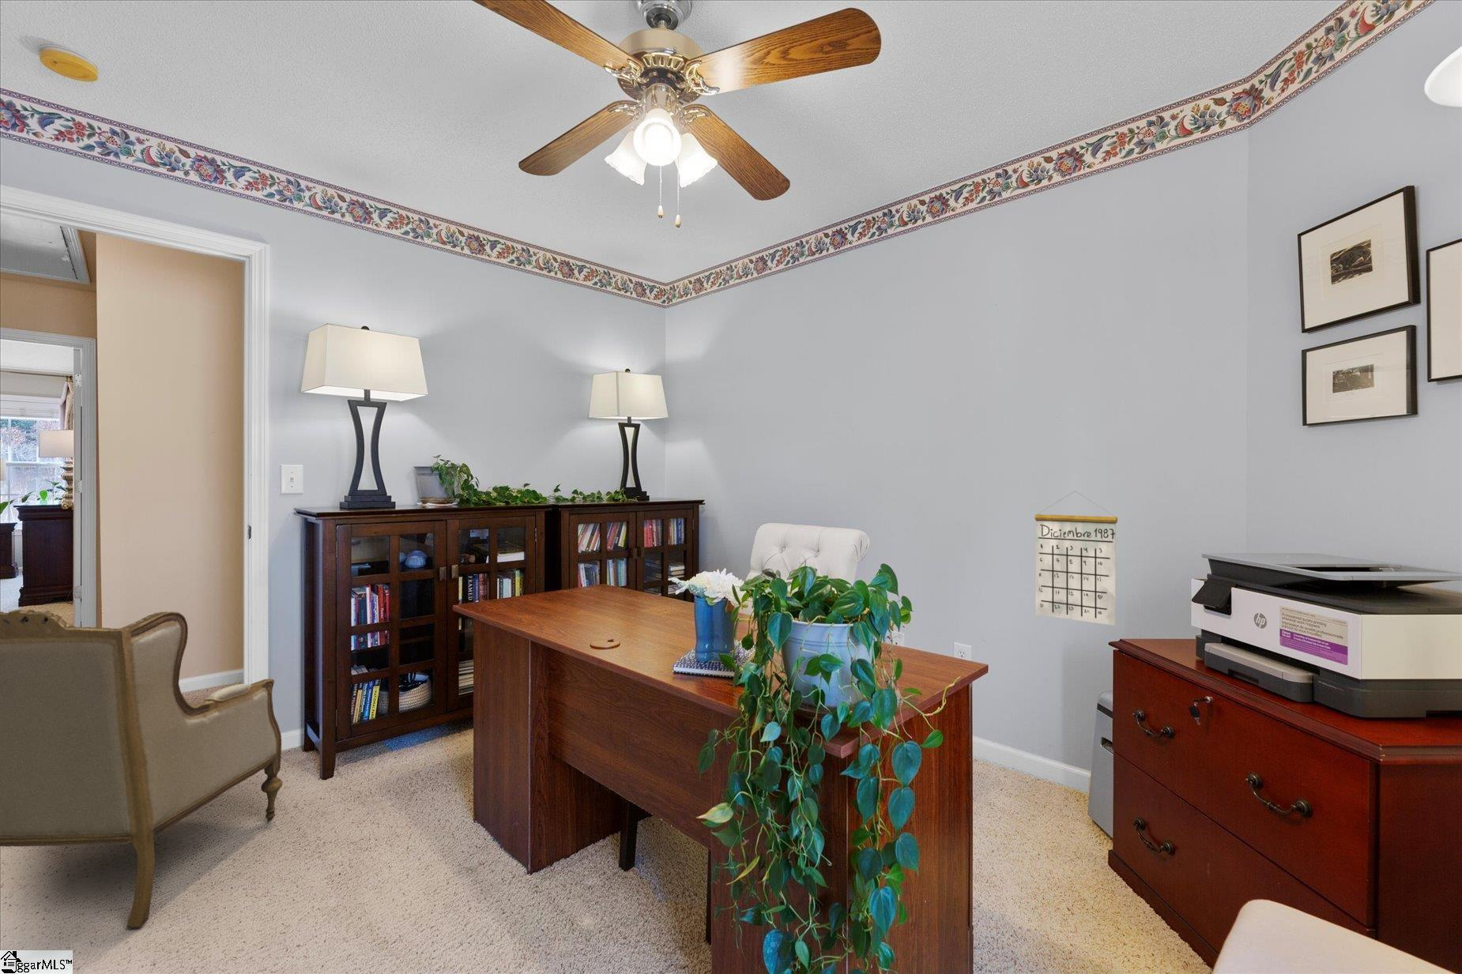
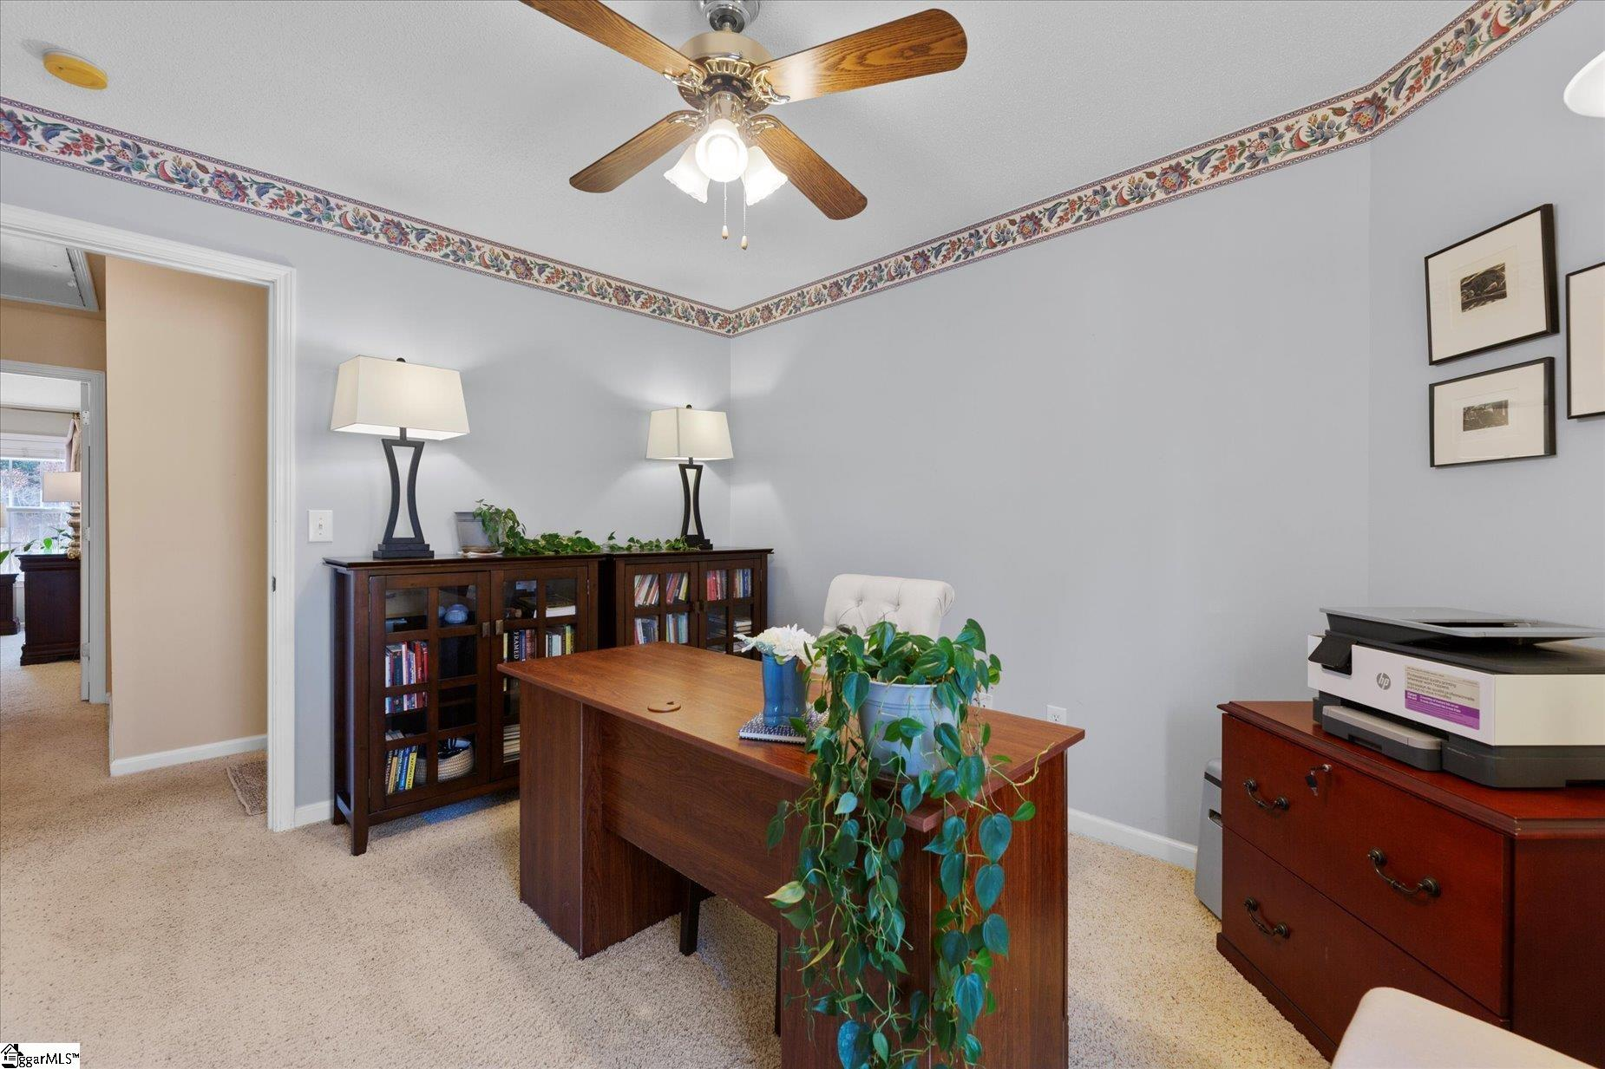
- armchair (126, 730)
- calendar (1074, 555)
